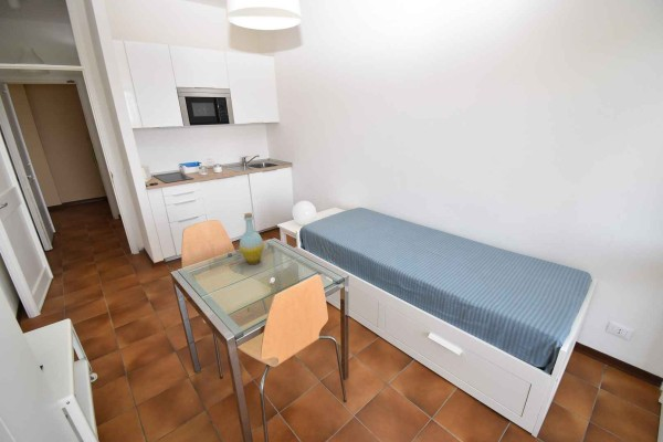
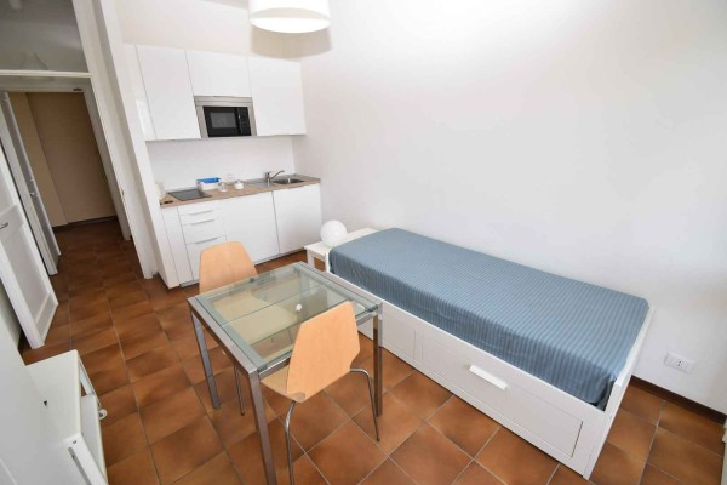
- bottle (251, 238)
